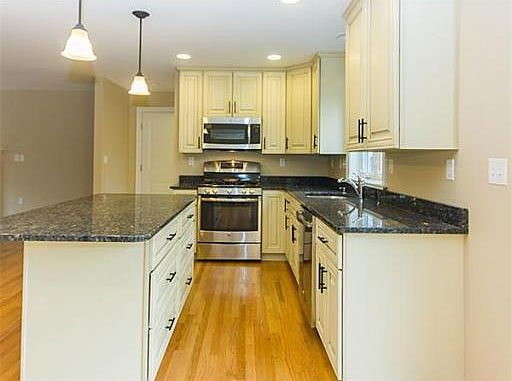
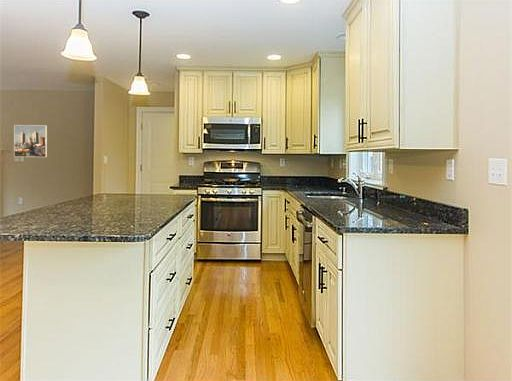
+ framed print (30, 141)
